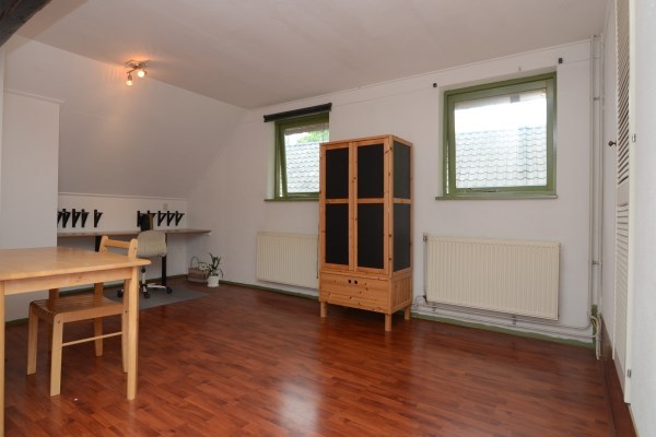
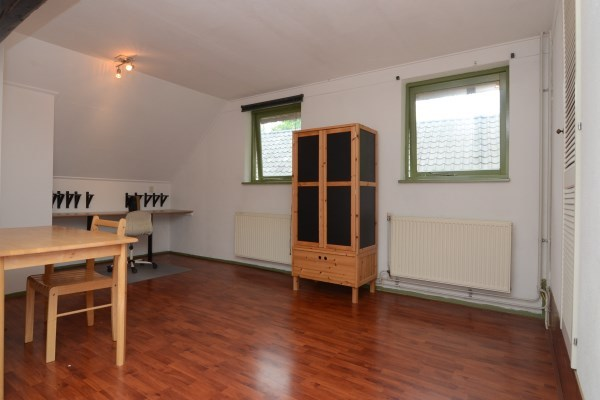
- house plant (212, 269)
- basket (198, 268)
